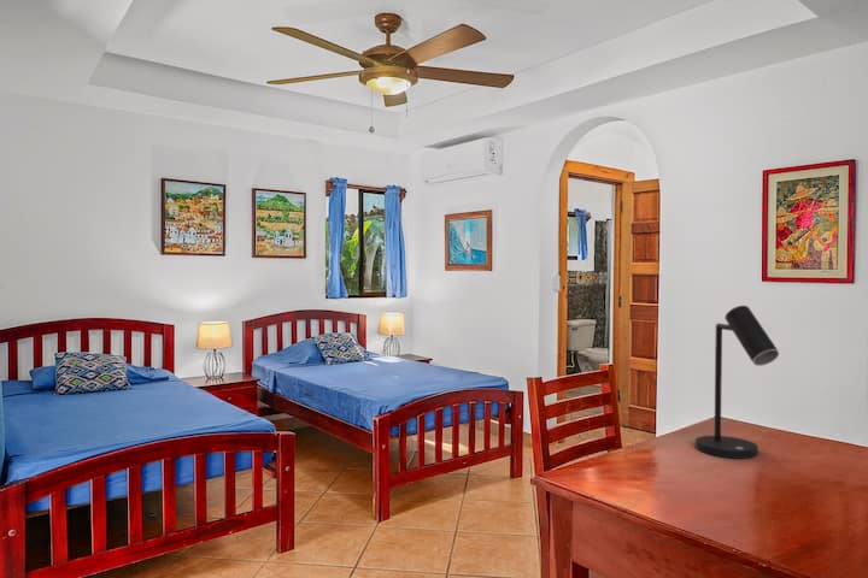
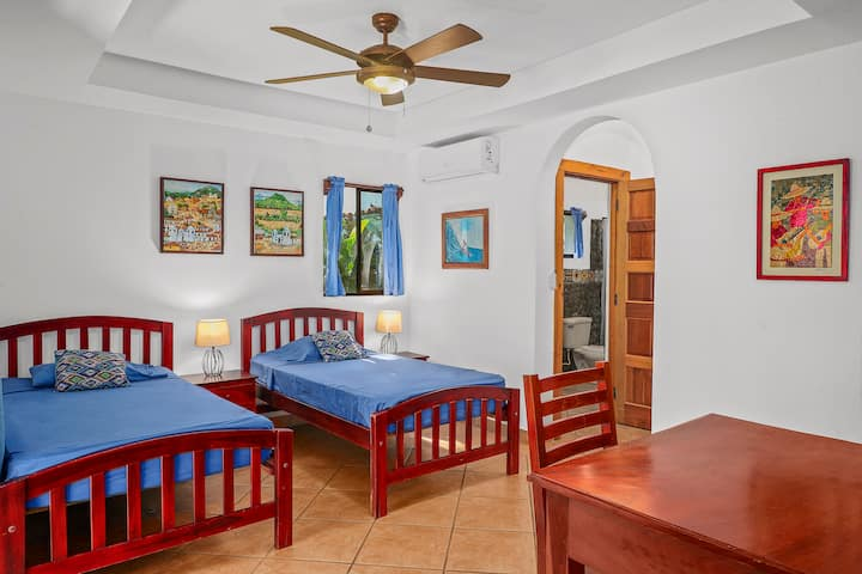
- desk lamp (721, 379)
